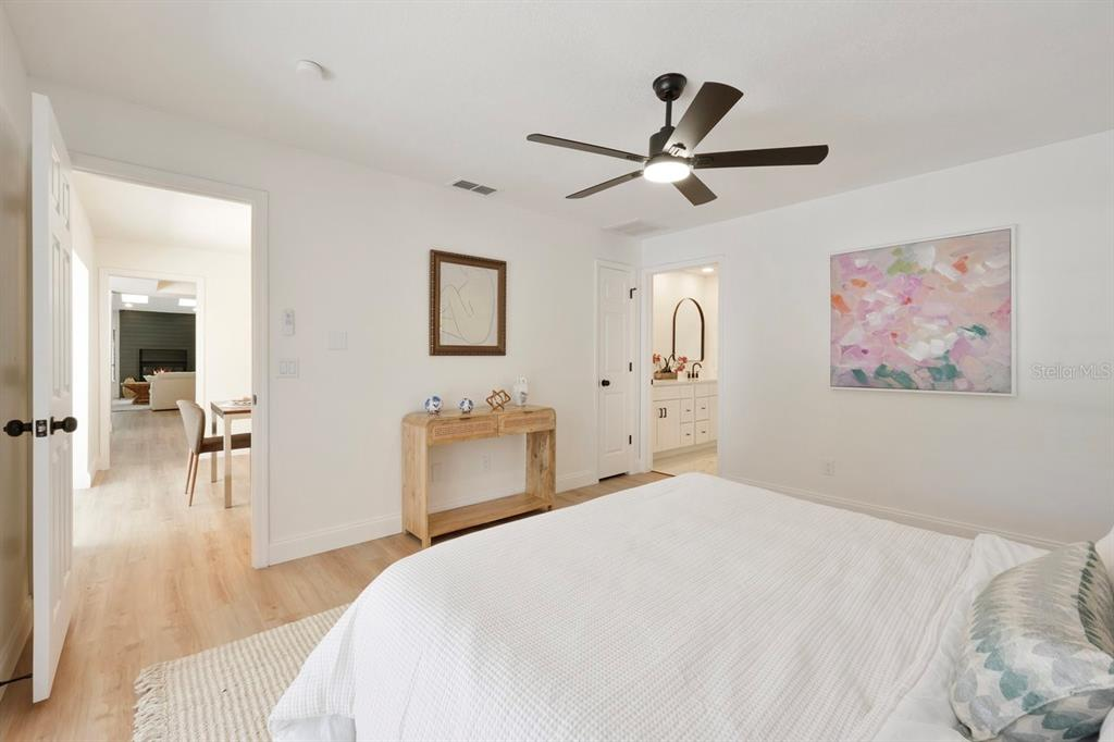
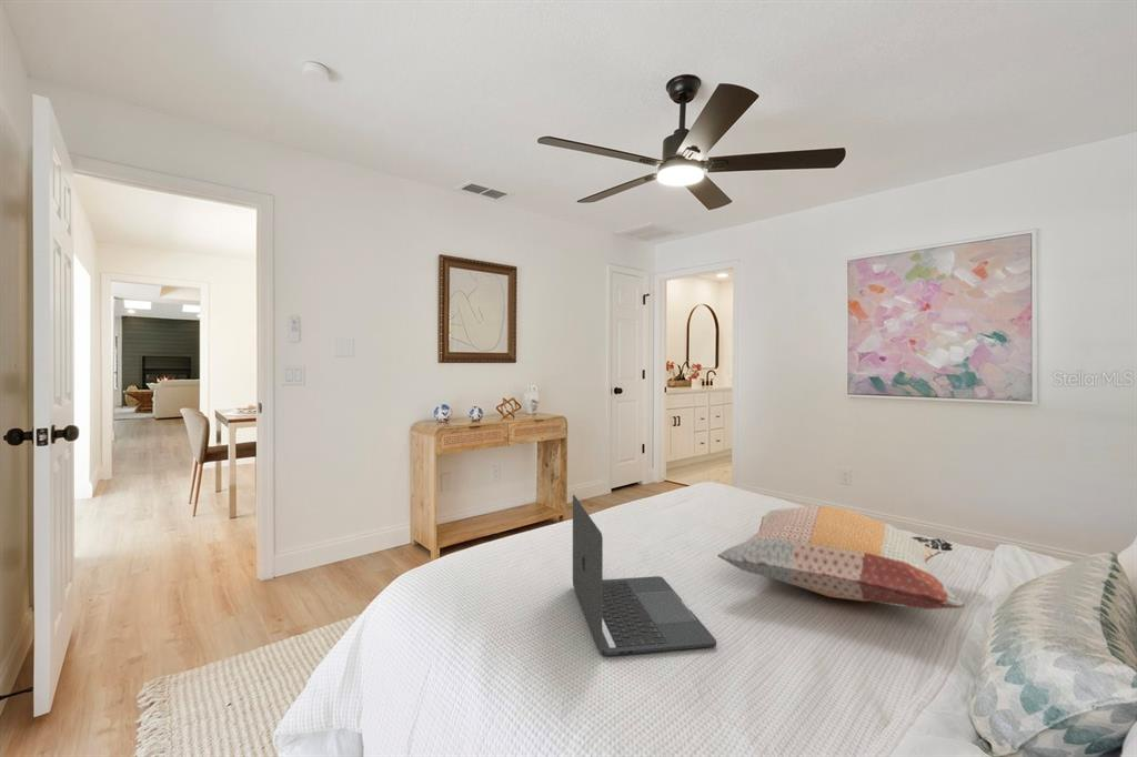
+ decorative pillow (838, 549)
+ laptop (636, 577)
